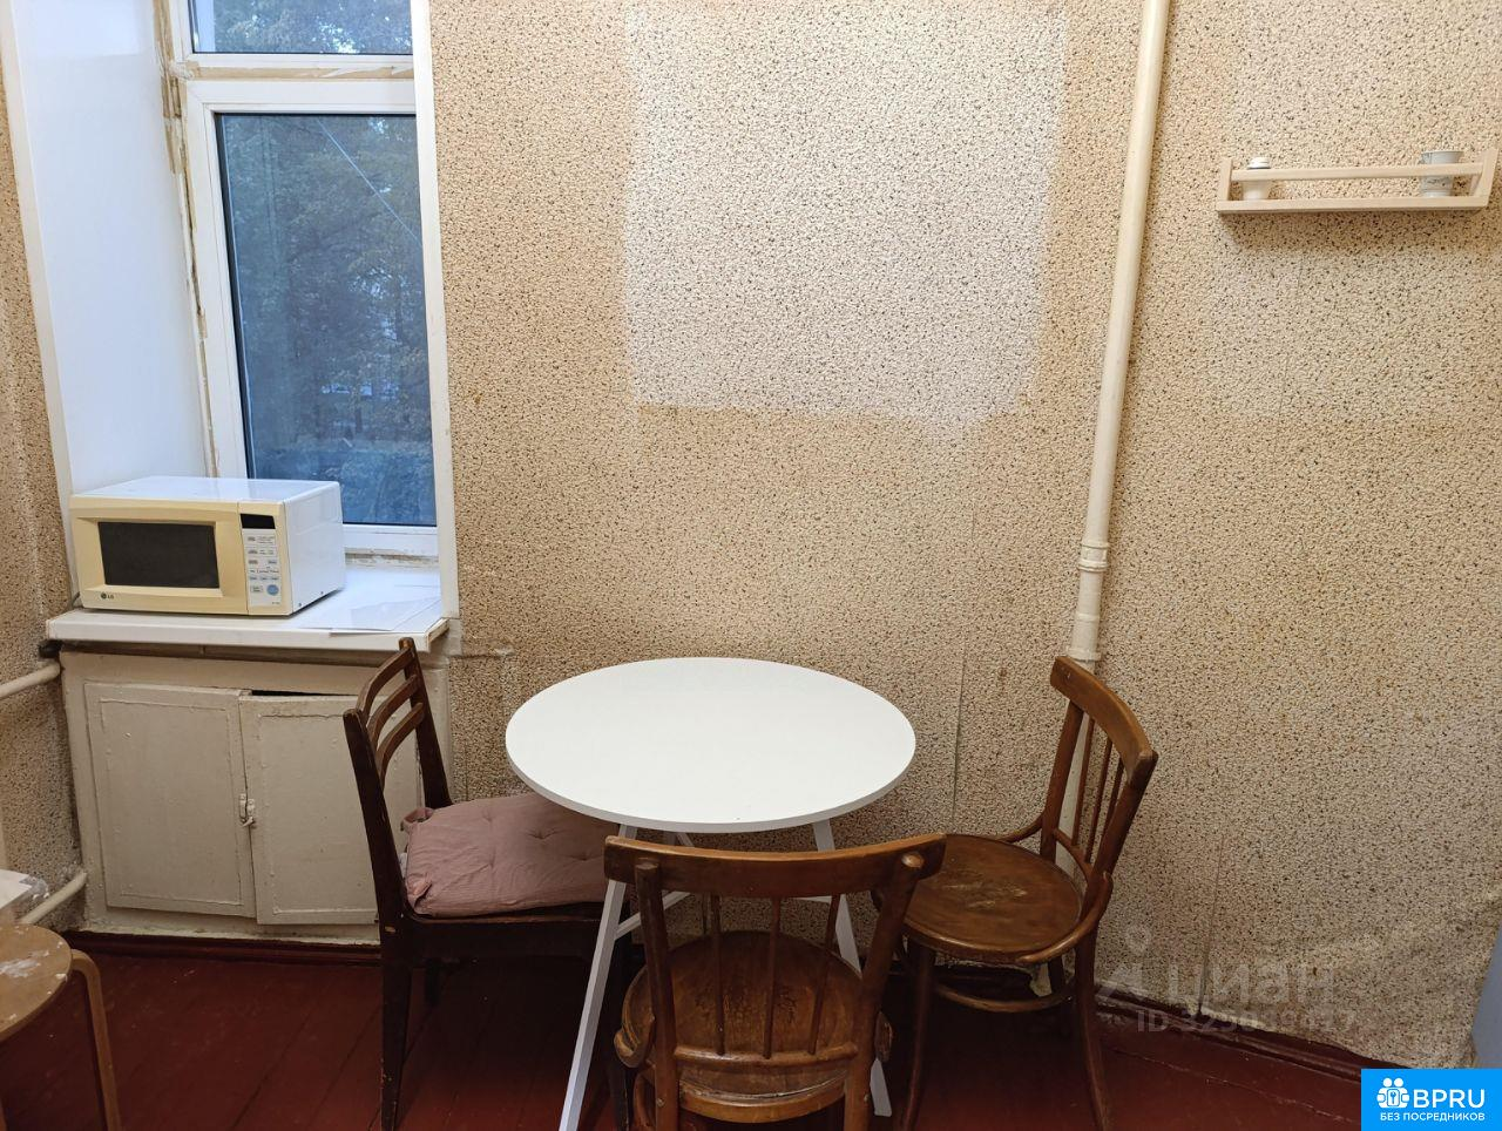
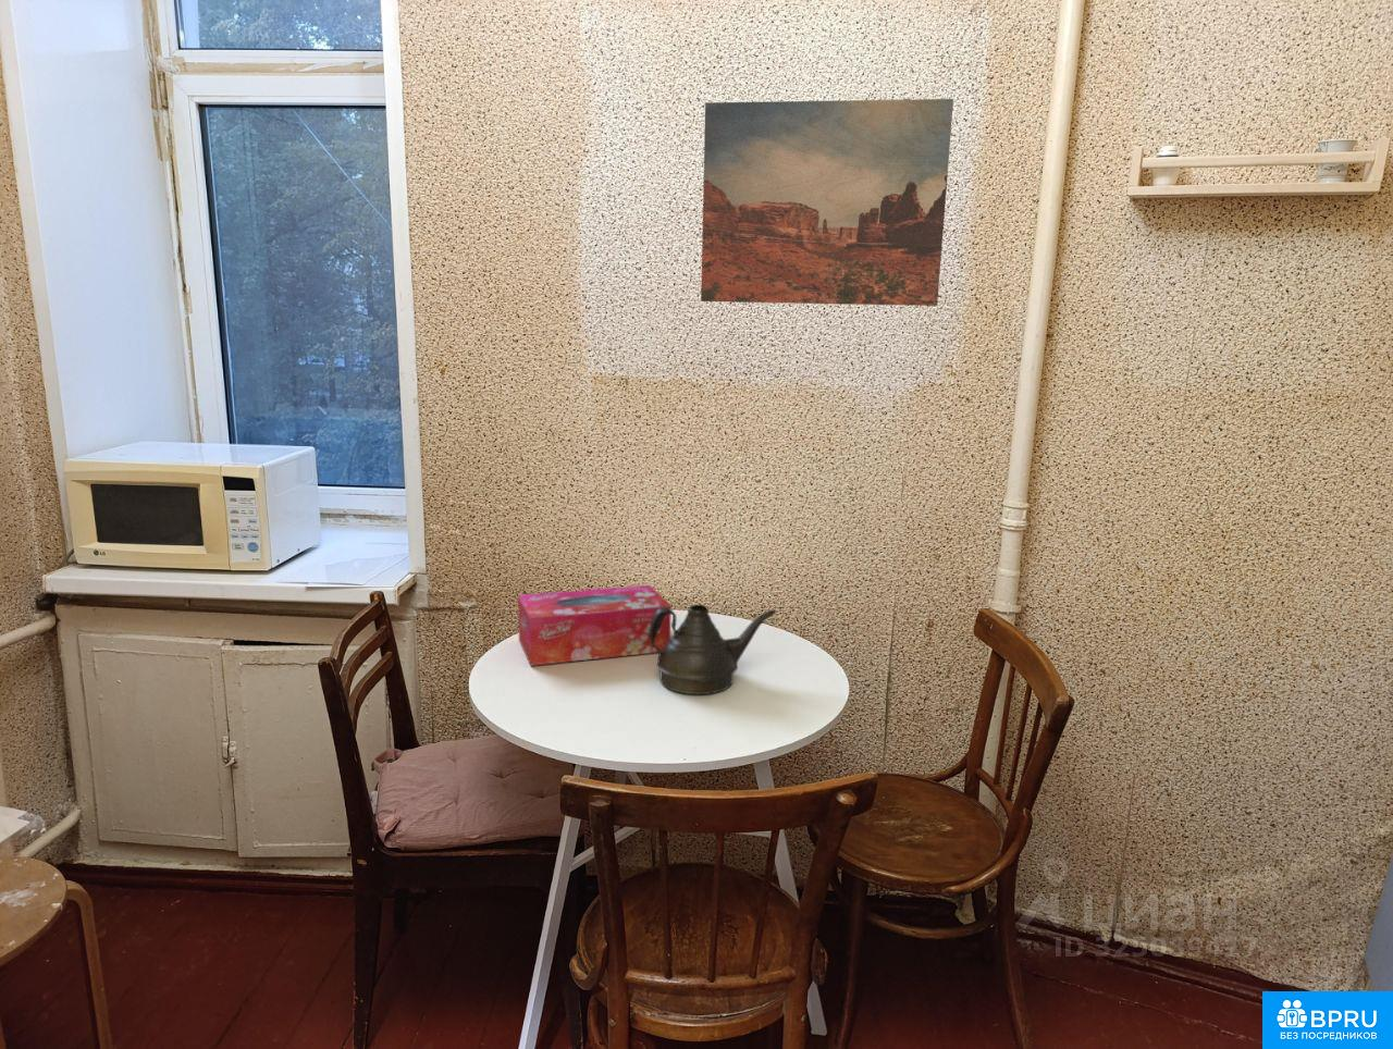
+ teapot (713, 644)
+ wall art (822, 205)
+ tissue box (593, 623)
